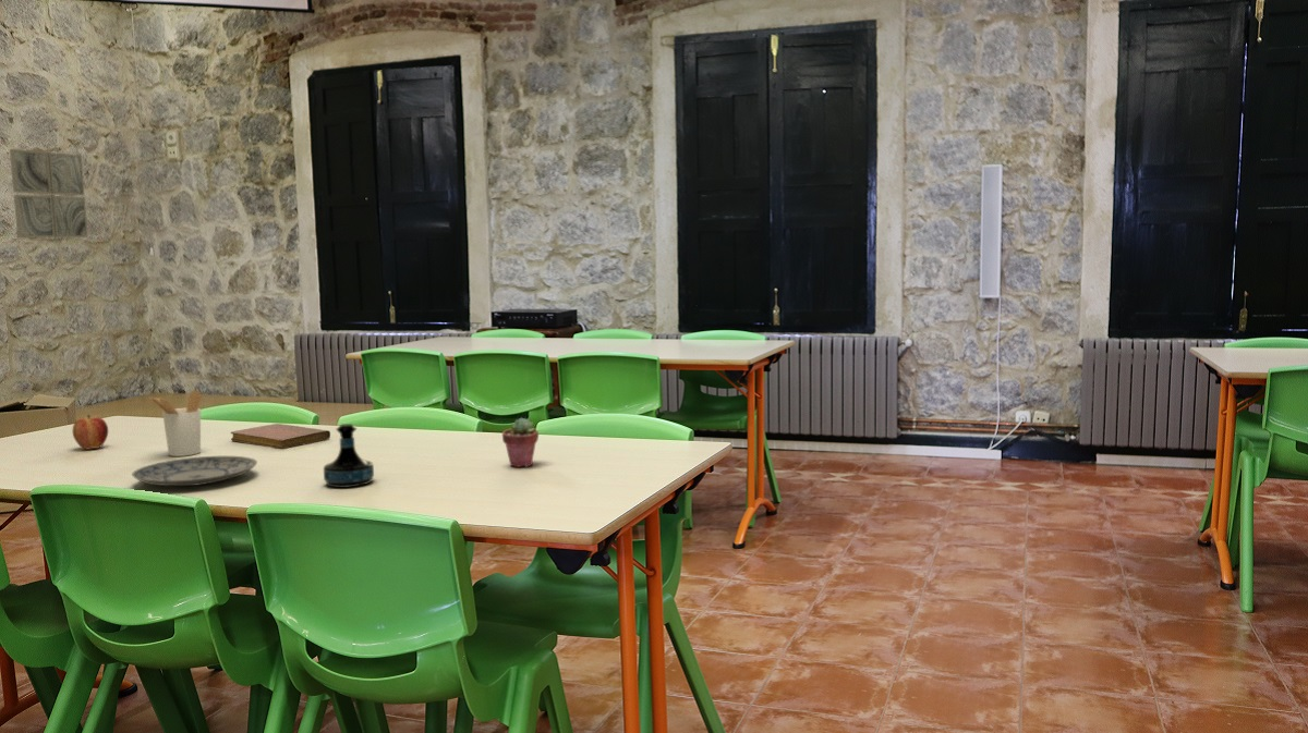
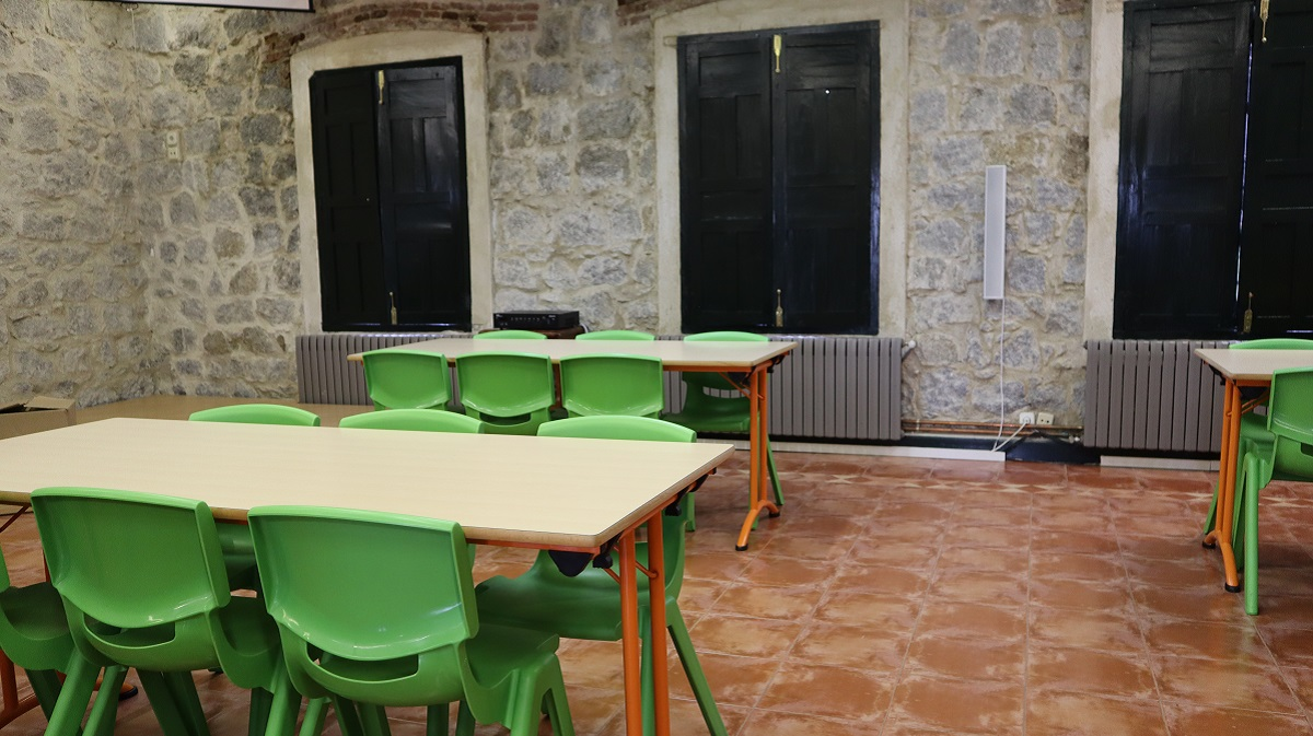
- plate (196, 473)
- apple (90, 431)
- wall art (50, 196)
- tequila bottle (348, 453)
- utensil holder (175, 423)
- potted succulent (520, 441)
- notebook (280, 435)
